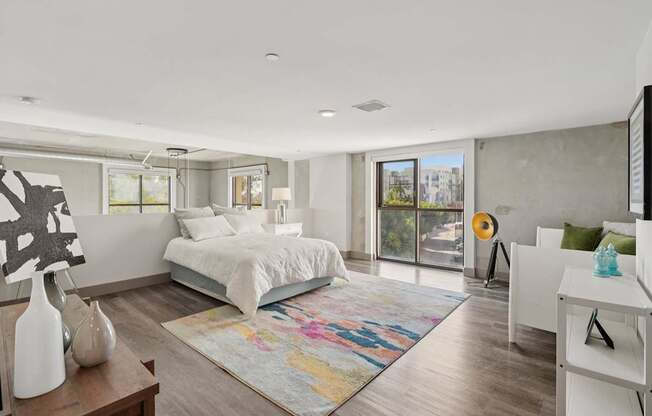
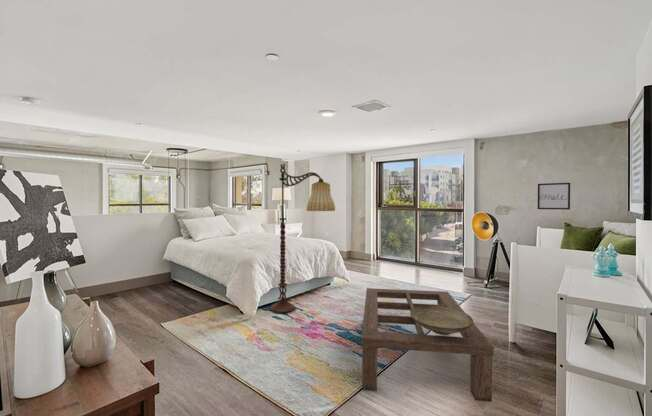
+ decorative bowl (440, 322)
+ coffee table (416, 329)
+ floor lamp (284, 238)
+ wall art (553, 196)
